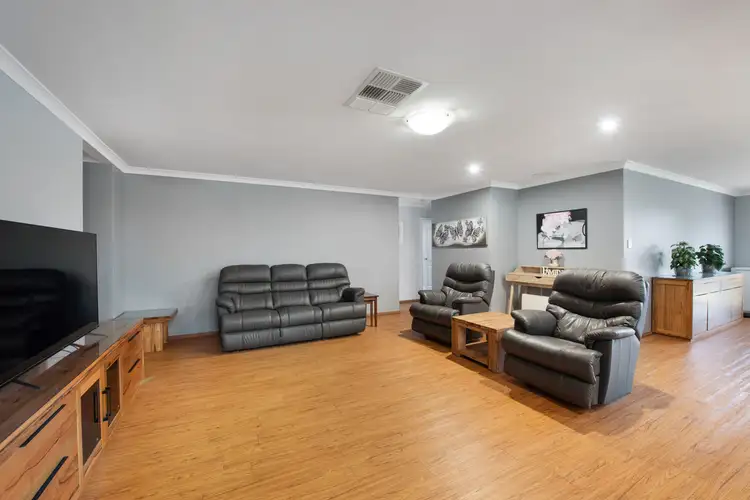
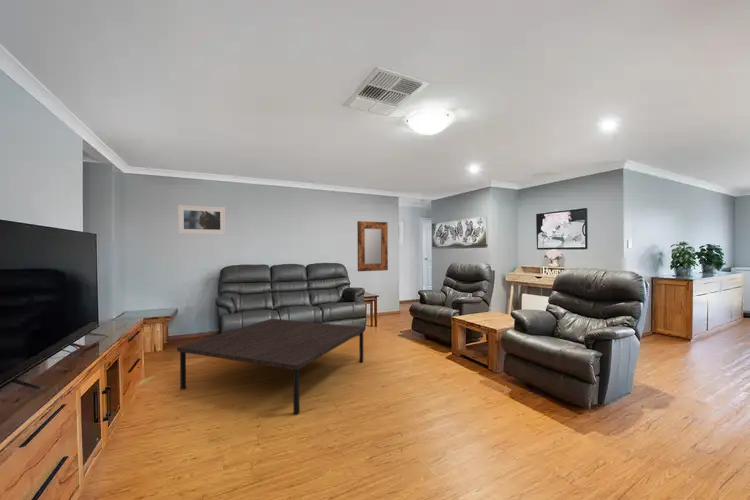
+ coffee table (281, 355)
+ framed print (202, 220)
+ home mirror (372, 246)
